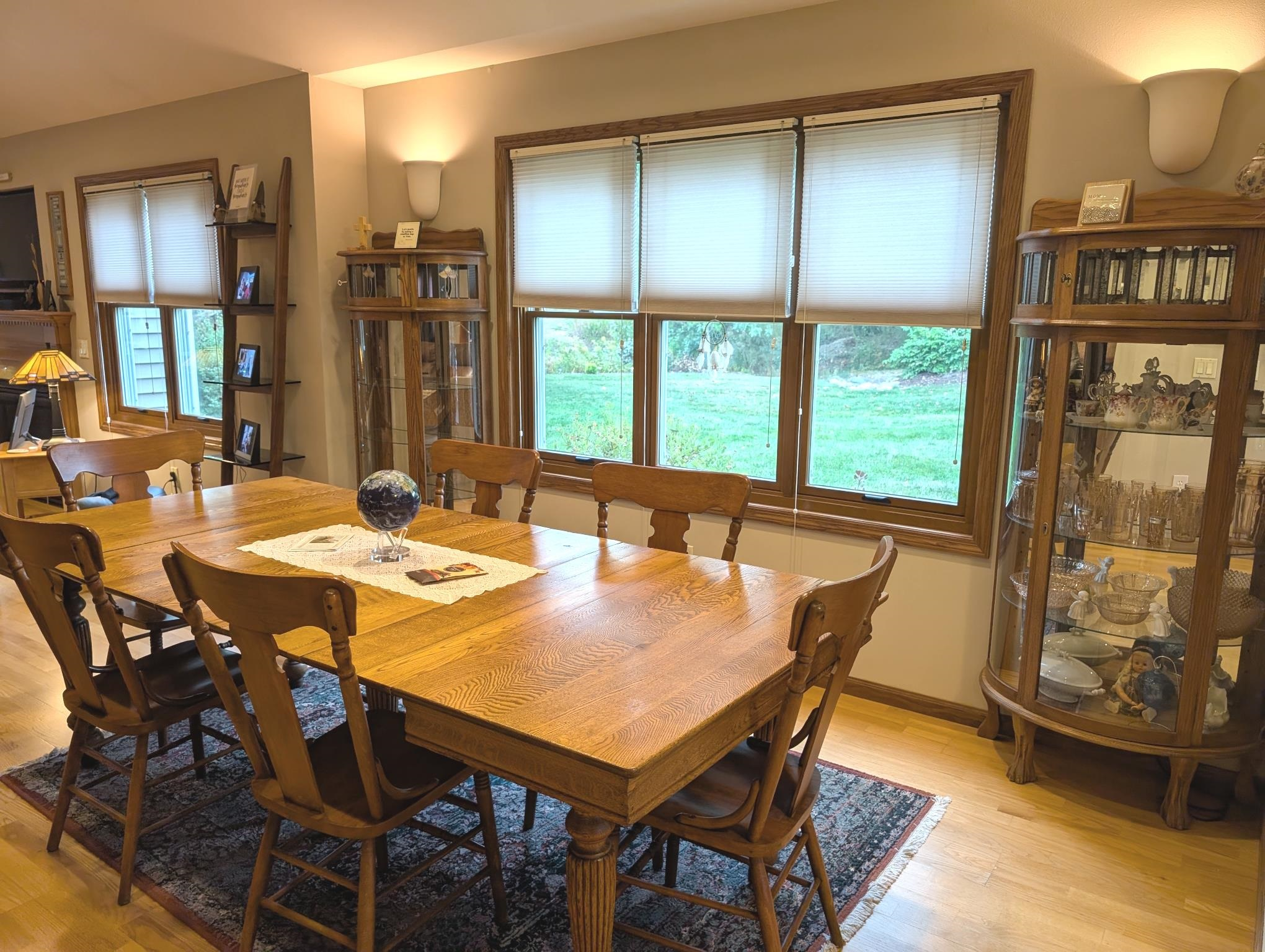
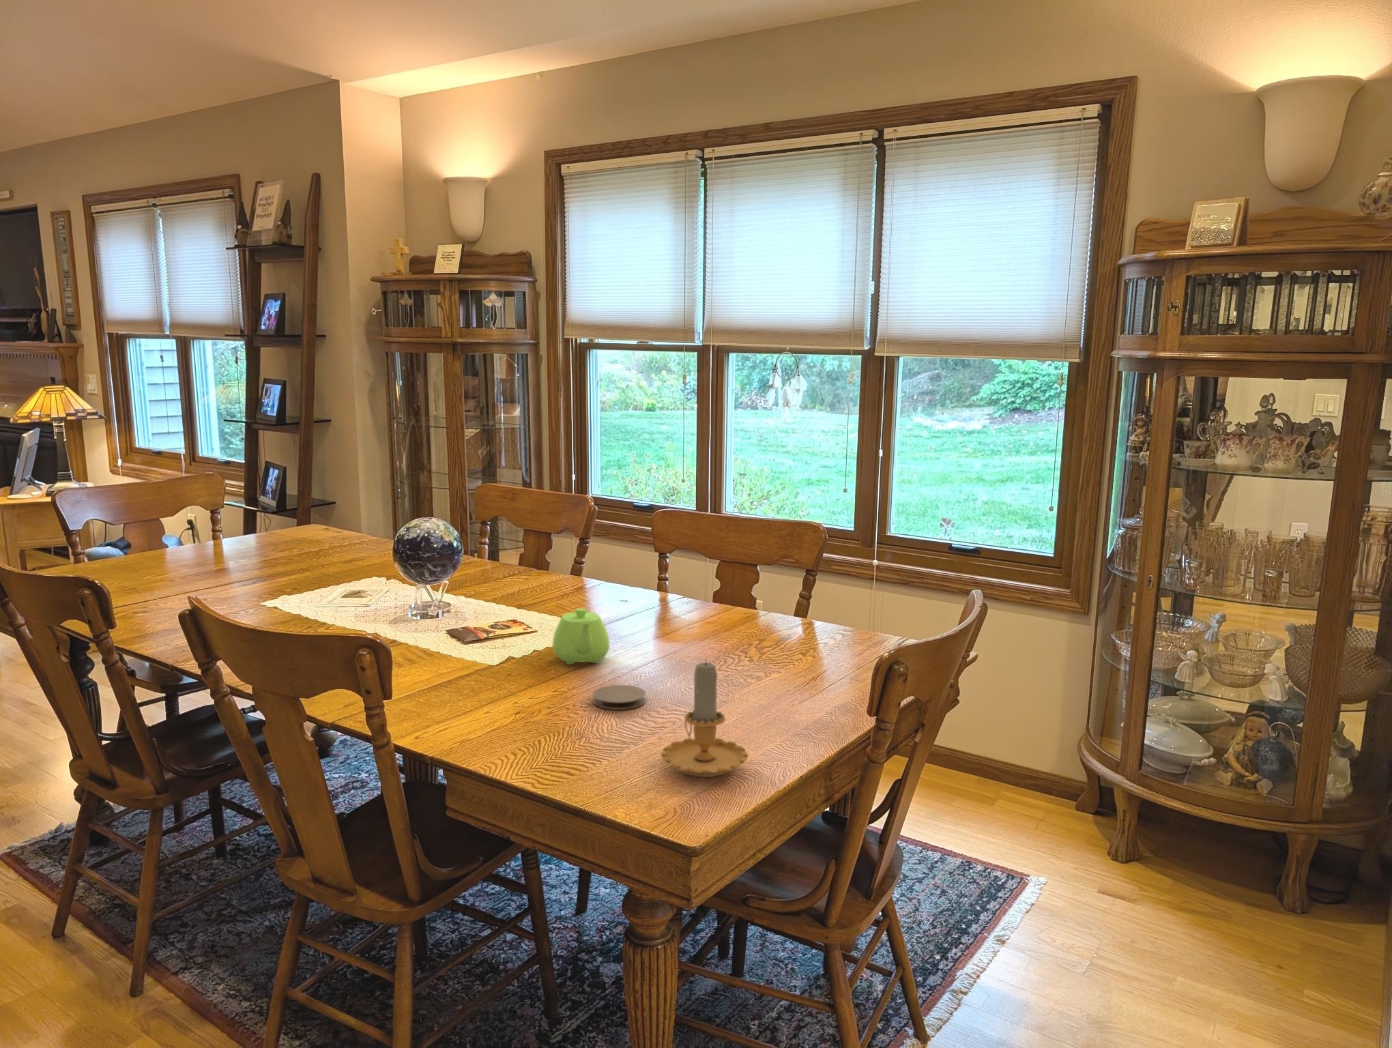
+ coaster (618, 697)
+ candle (701, 710)
+ teapot (581, 635)
